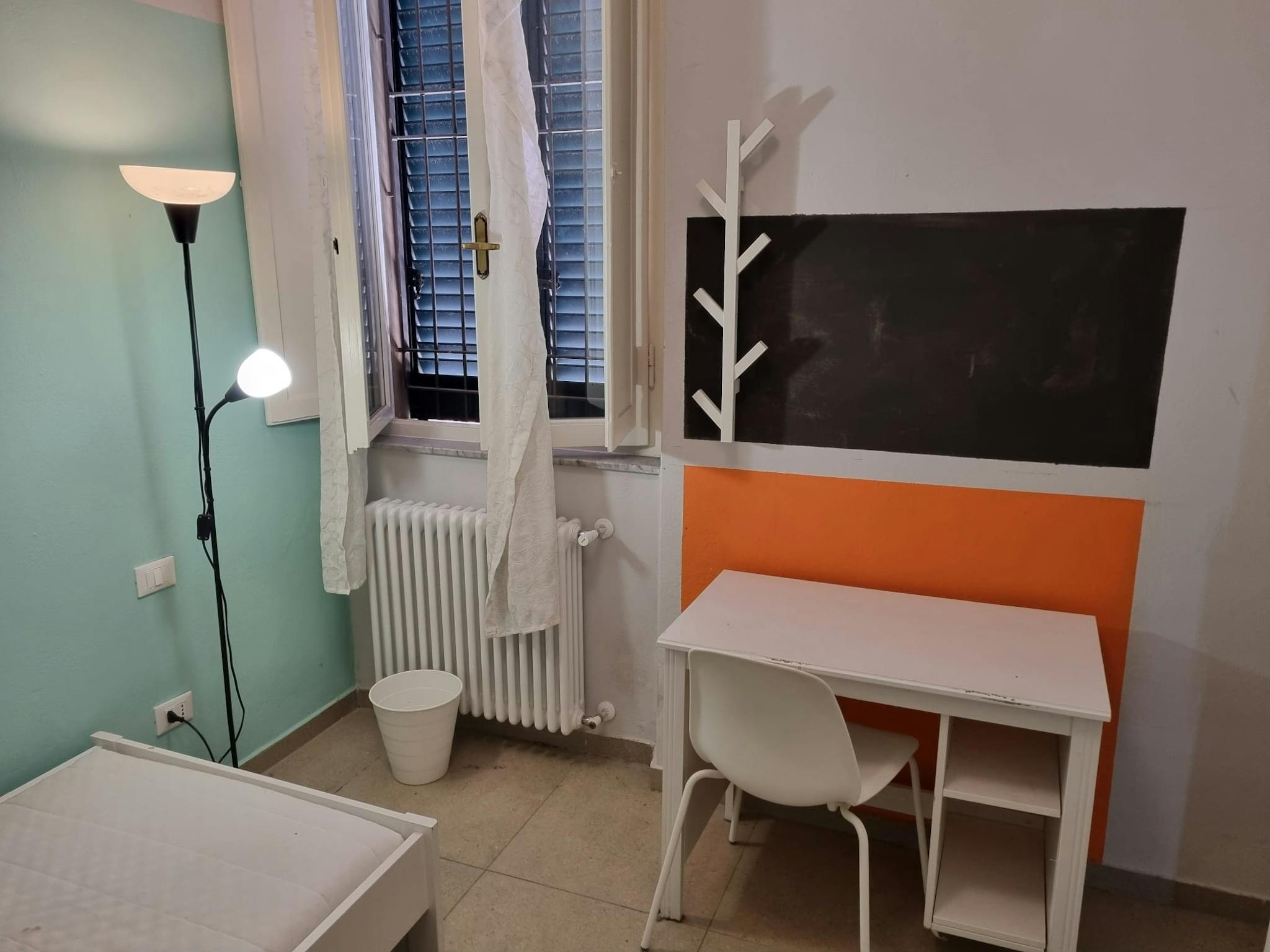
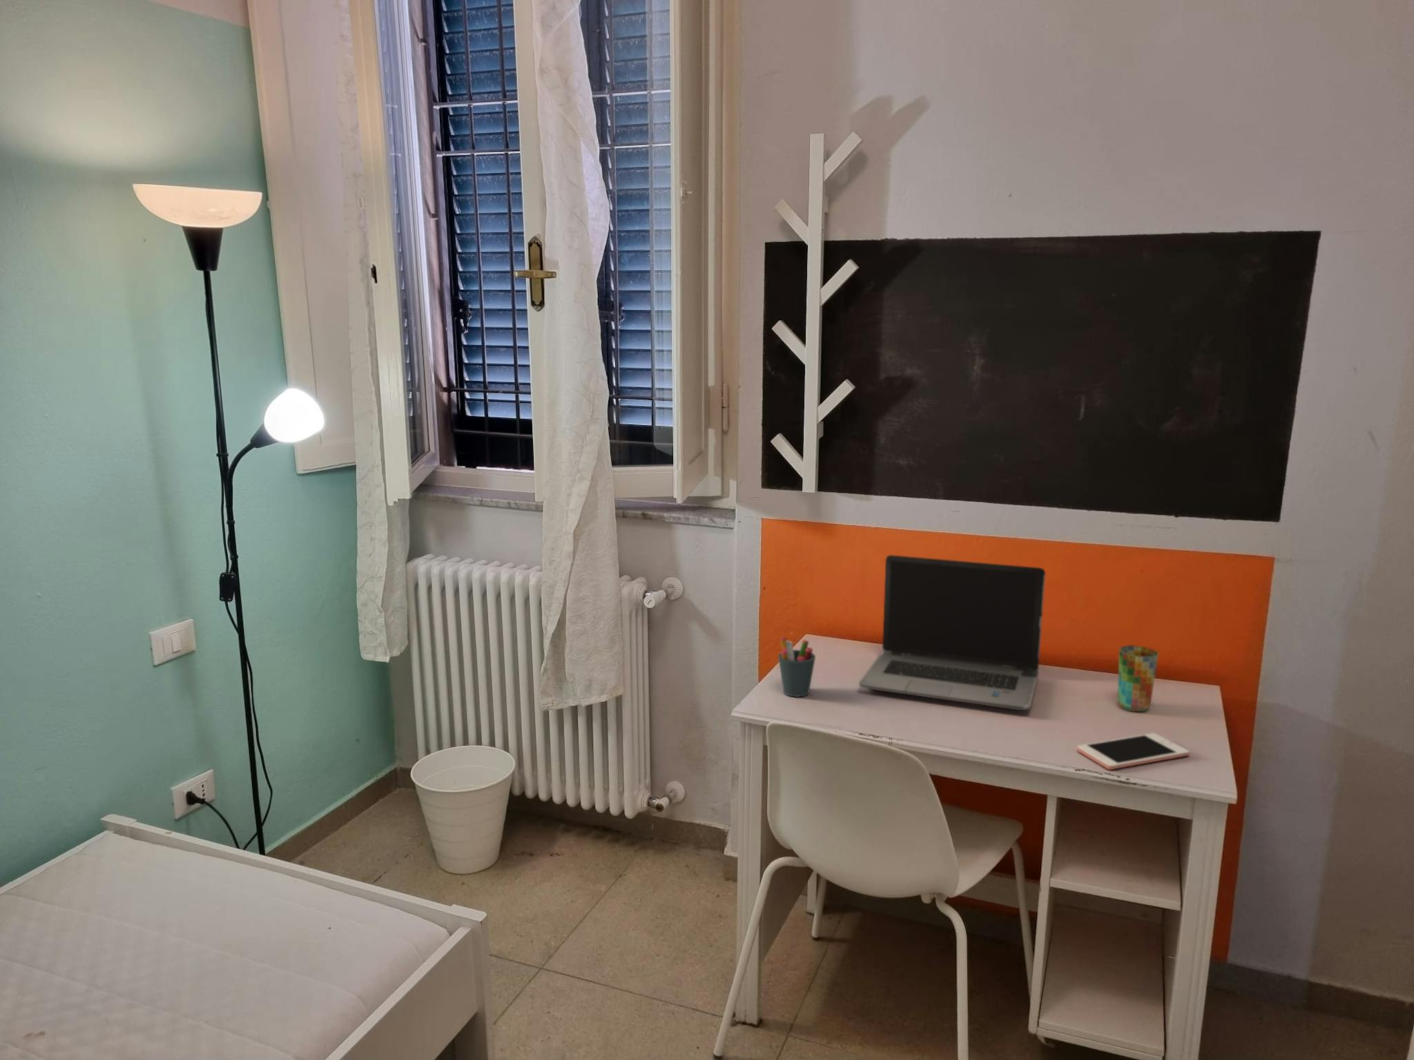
+ cup (1136, 679)
+ laptop computer (952, 629)
+ pen holder (796, 664)
+ cell phone (1132, 750)
